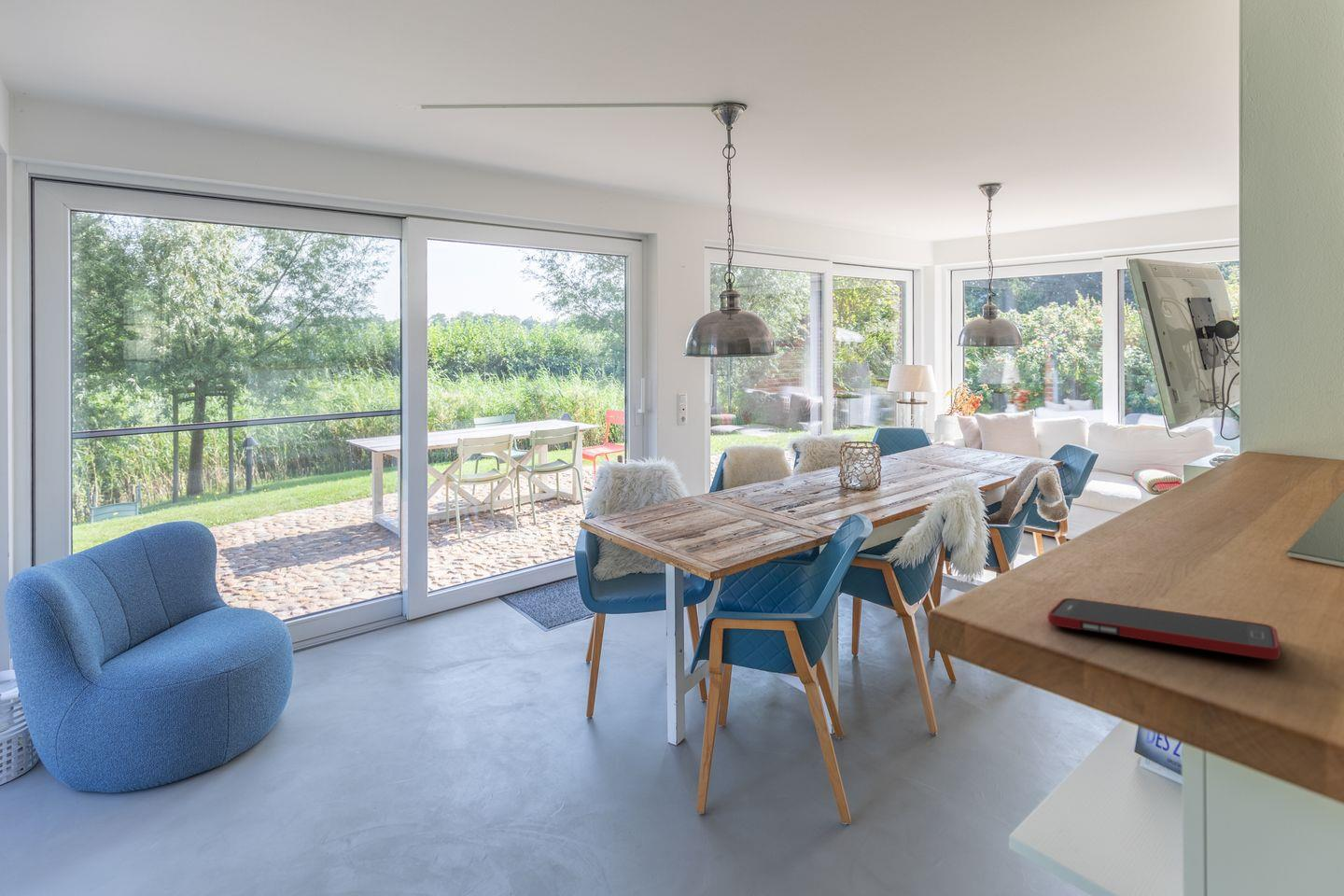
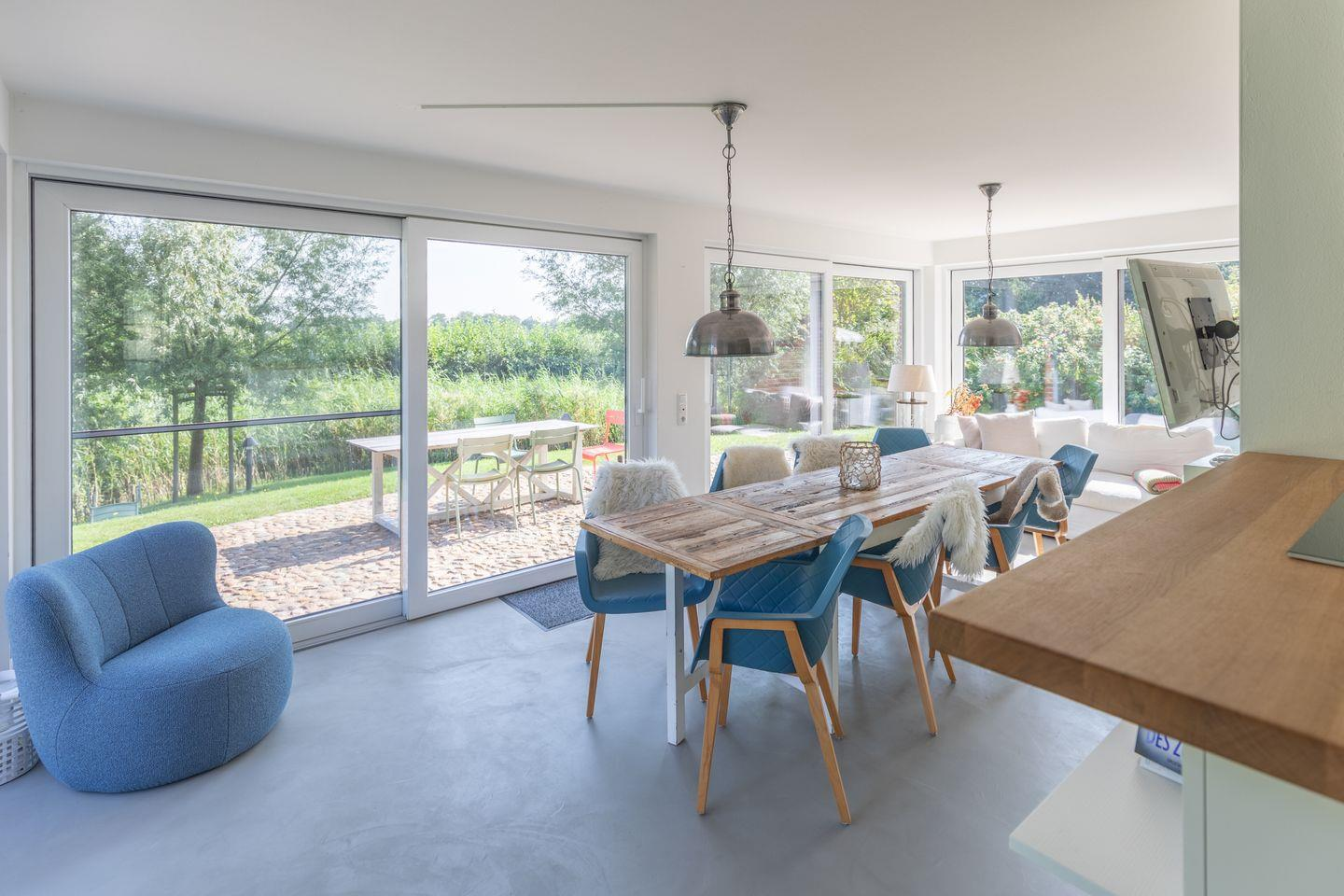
- cell phone (1156, 625)
